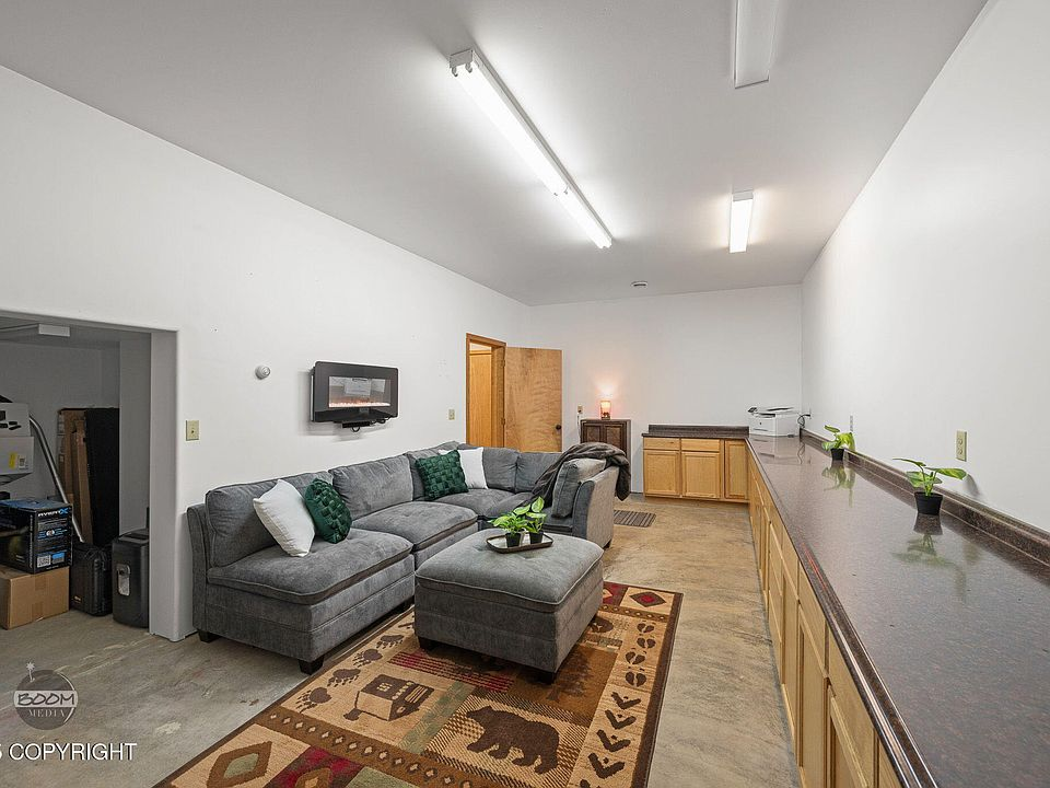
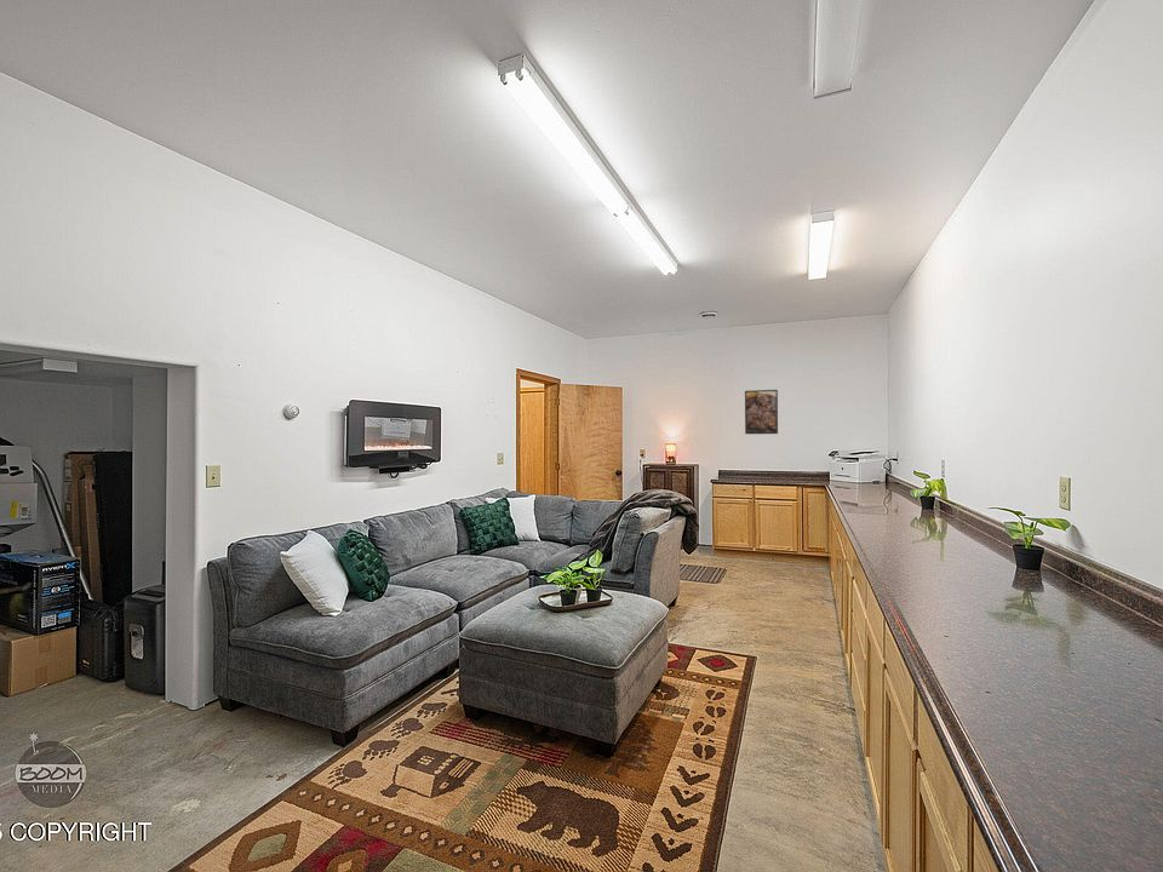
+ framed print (761, 412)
